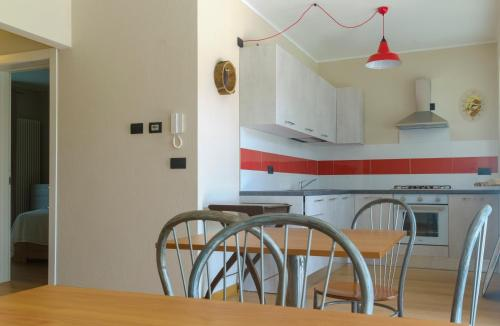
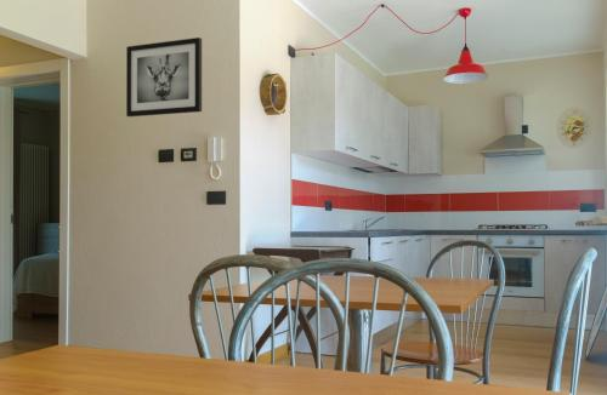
+ wall art (163, 78)
